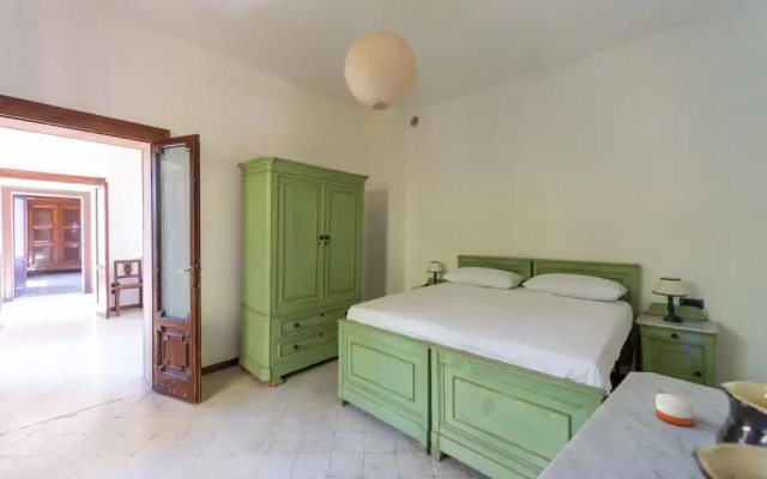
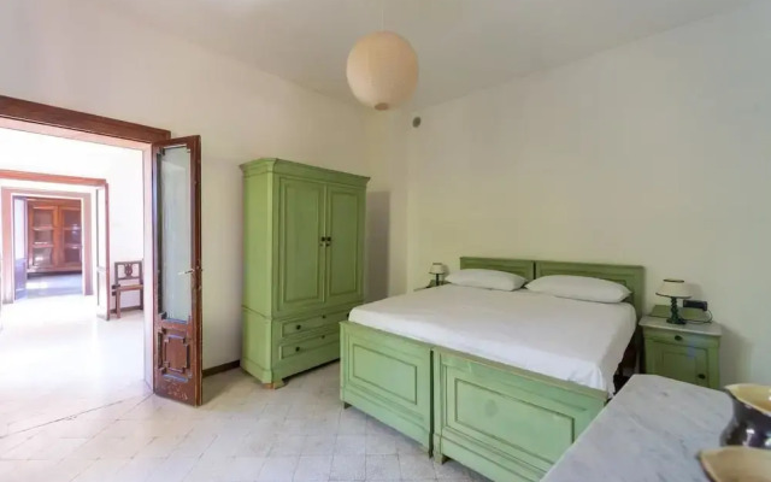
- candle (674, 399)
